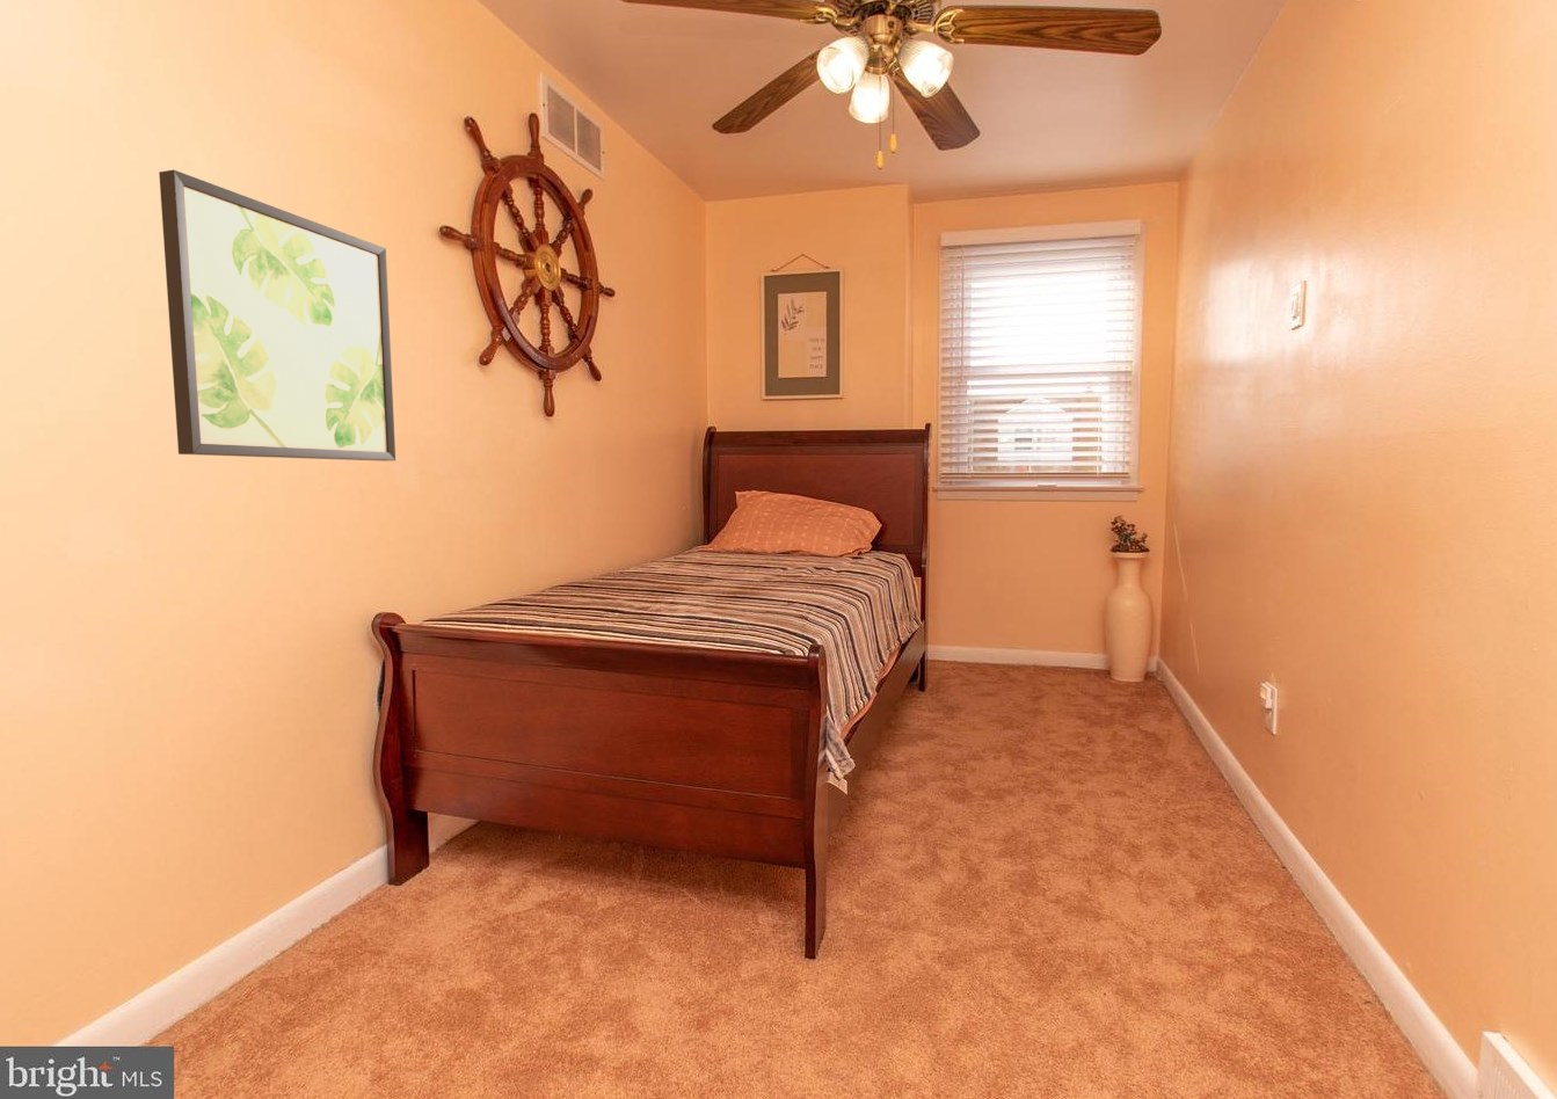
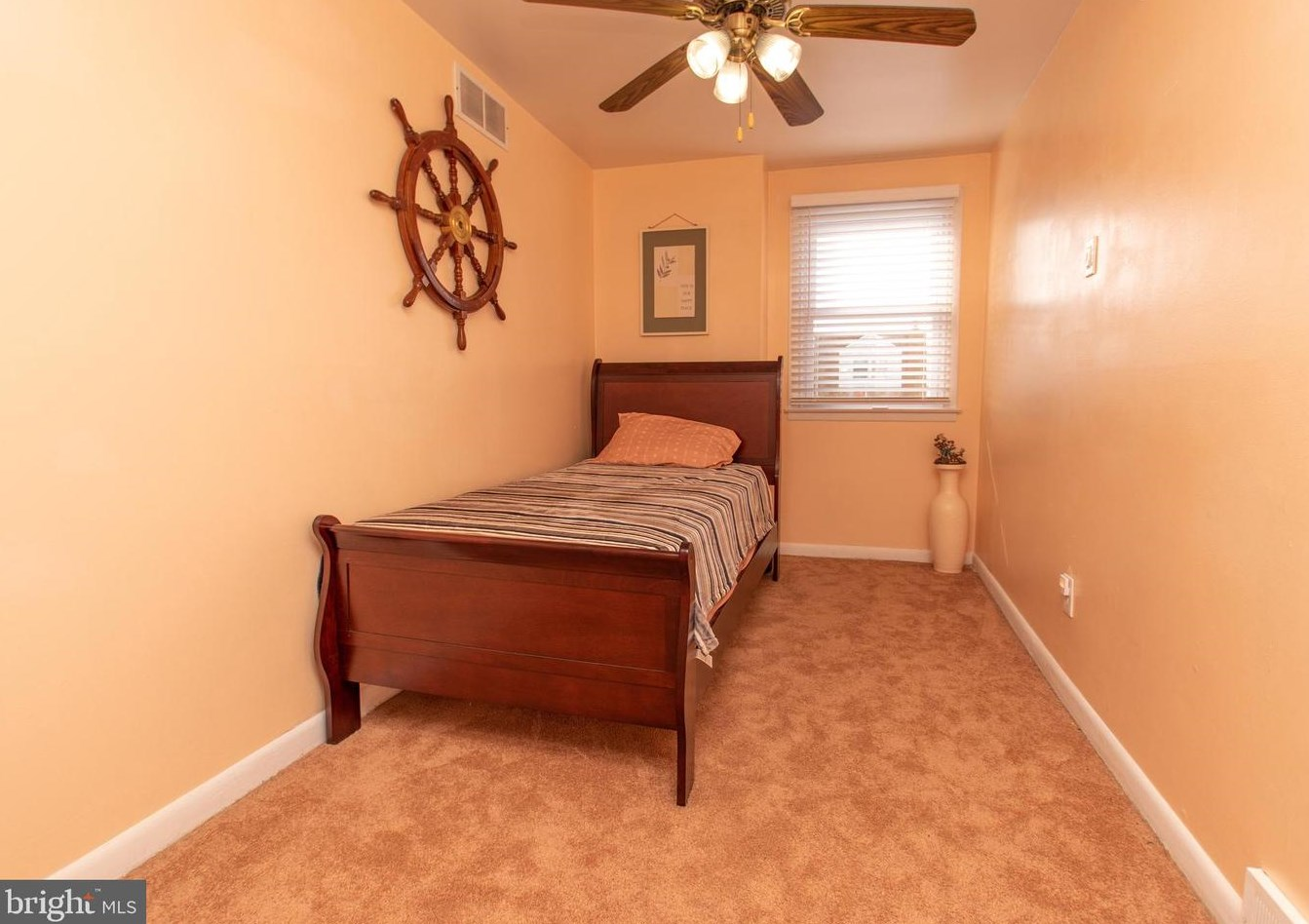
- wall art (295, 338)
